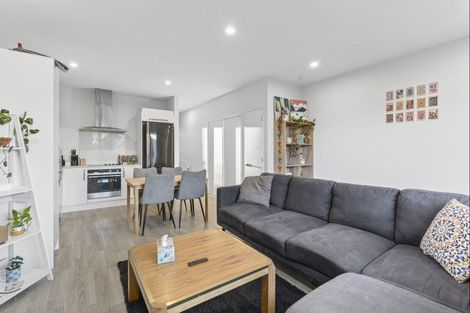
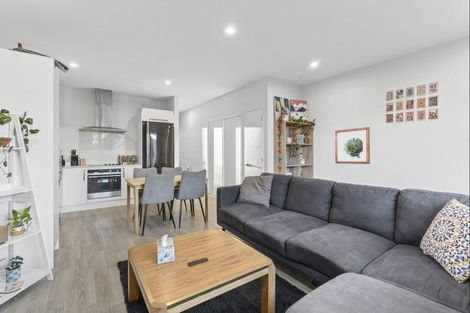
+ wall art (351, 146)
